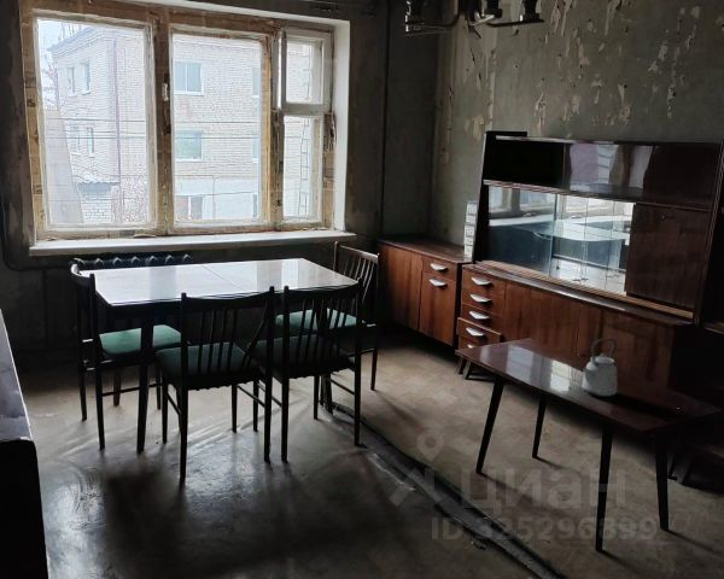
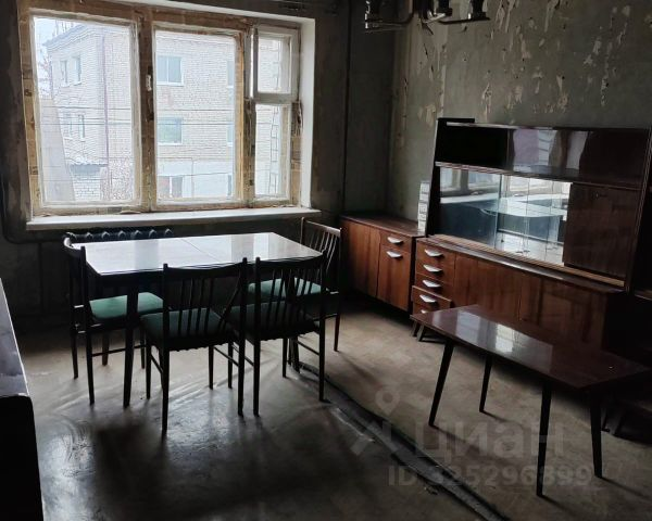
- kettle (597, 367)
